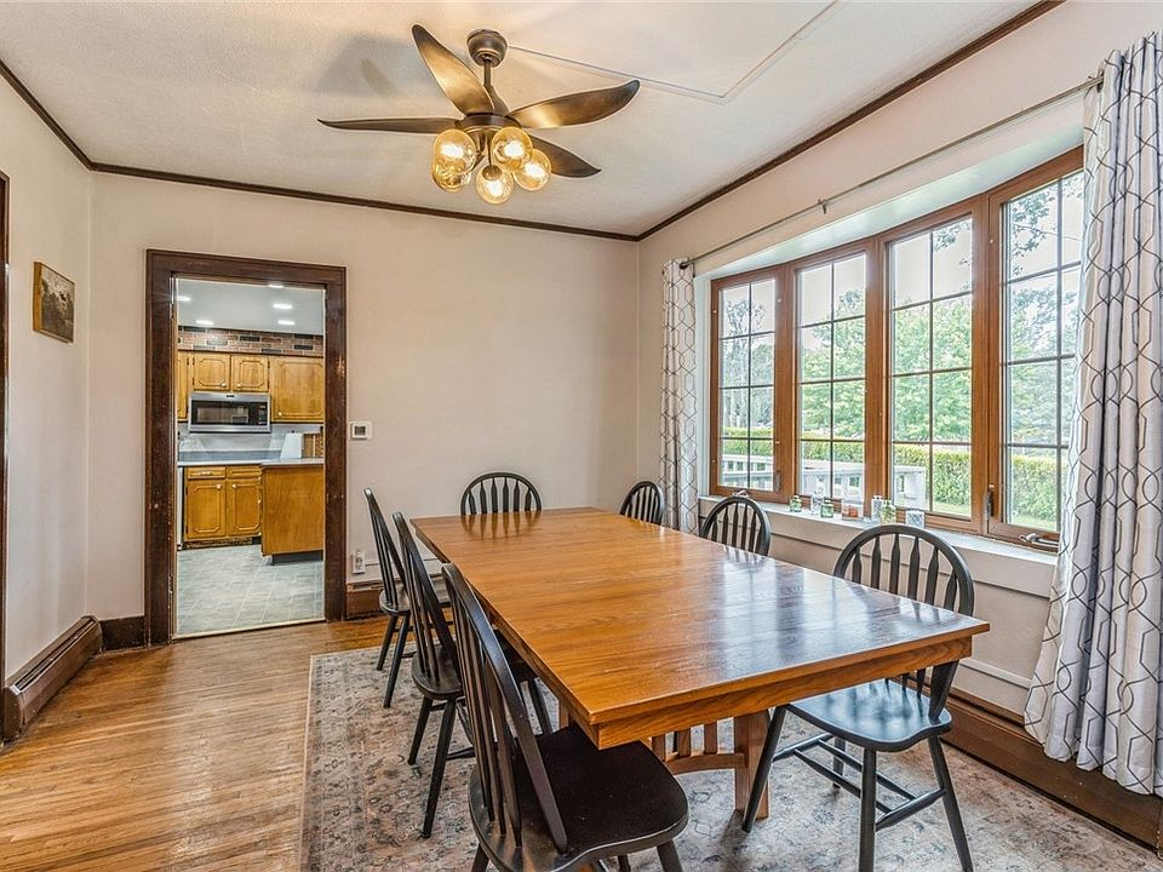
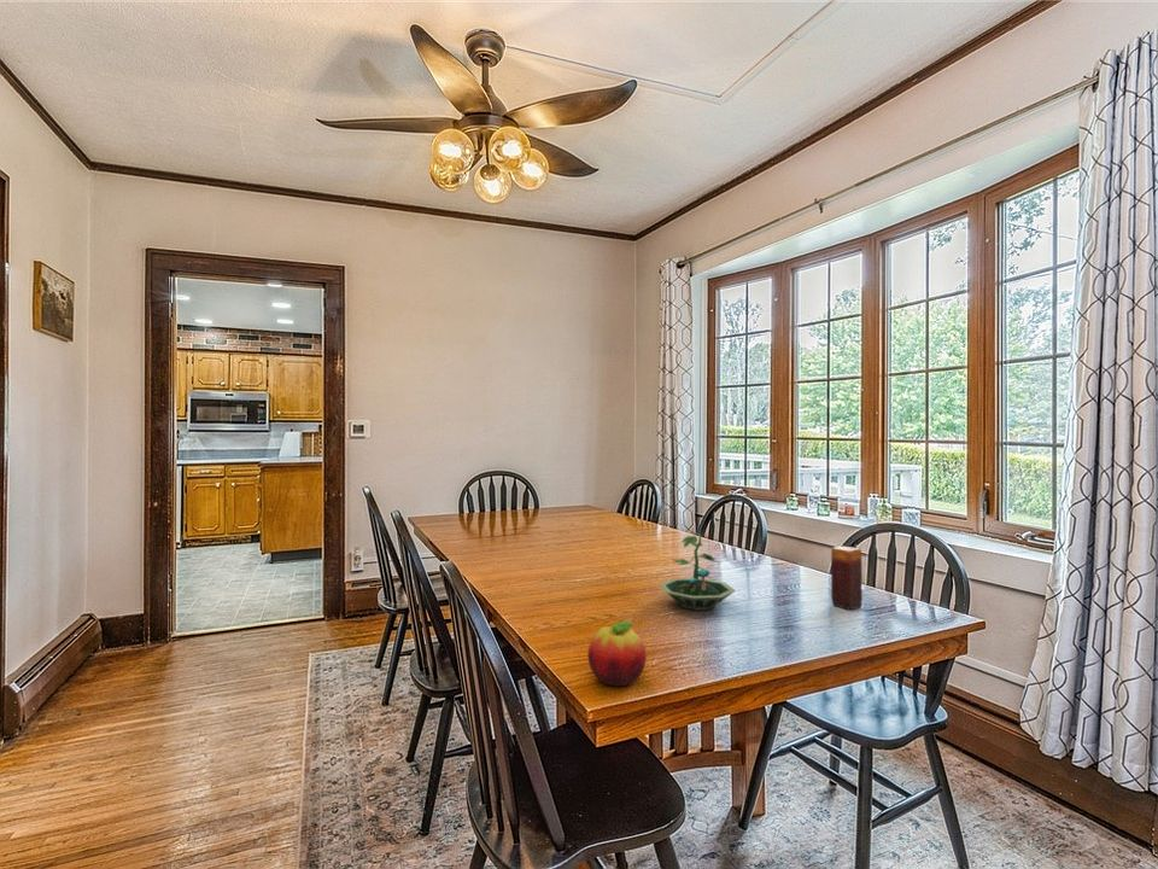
+ terrarium (696, 547)
+ fruit (616, 652)
+ candle (846, 576)
